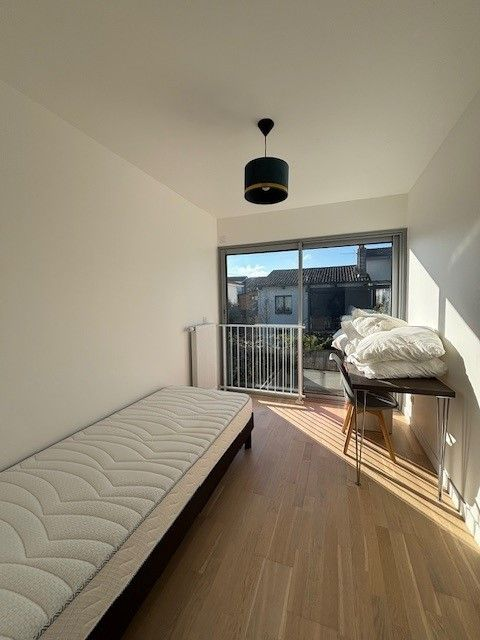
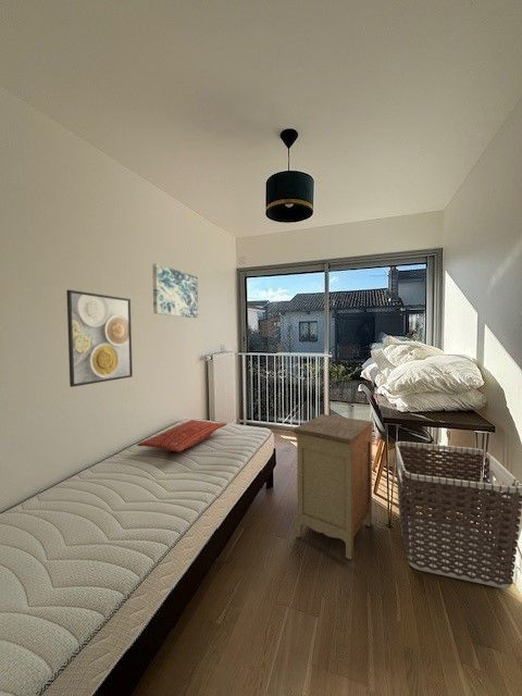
+ wall art (177, 294)
+ nightstand (330, 475)
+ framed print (103, 338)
+ pillow (186, 434)
+ clothes hamper (447, 504)
